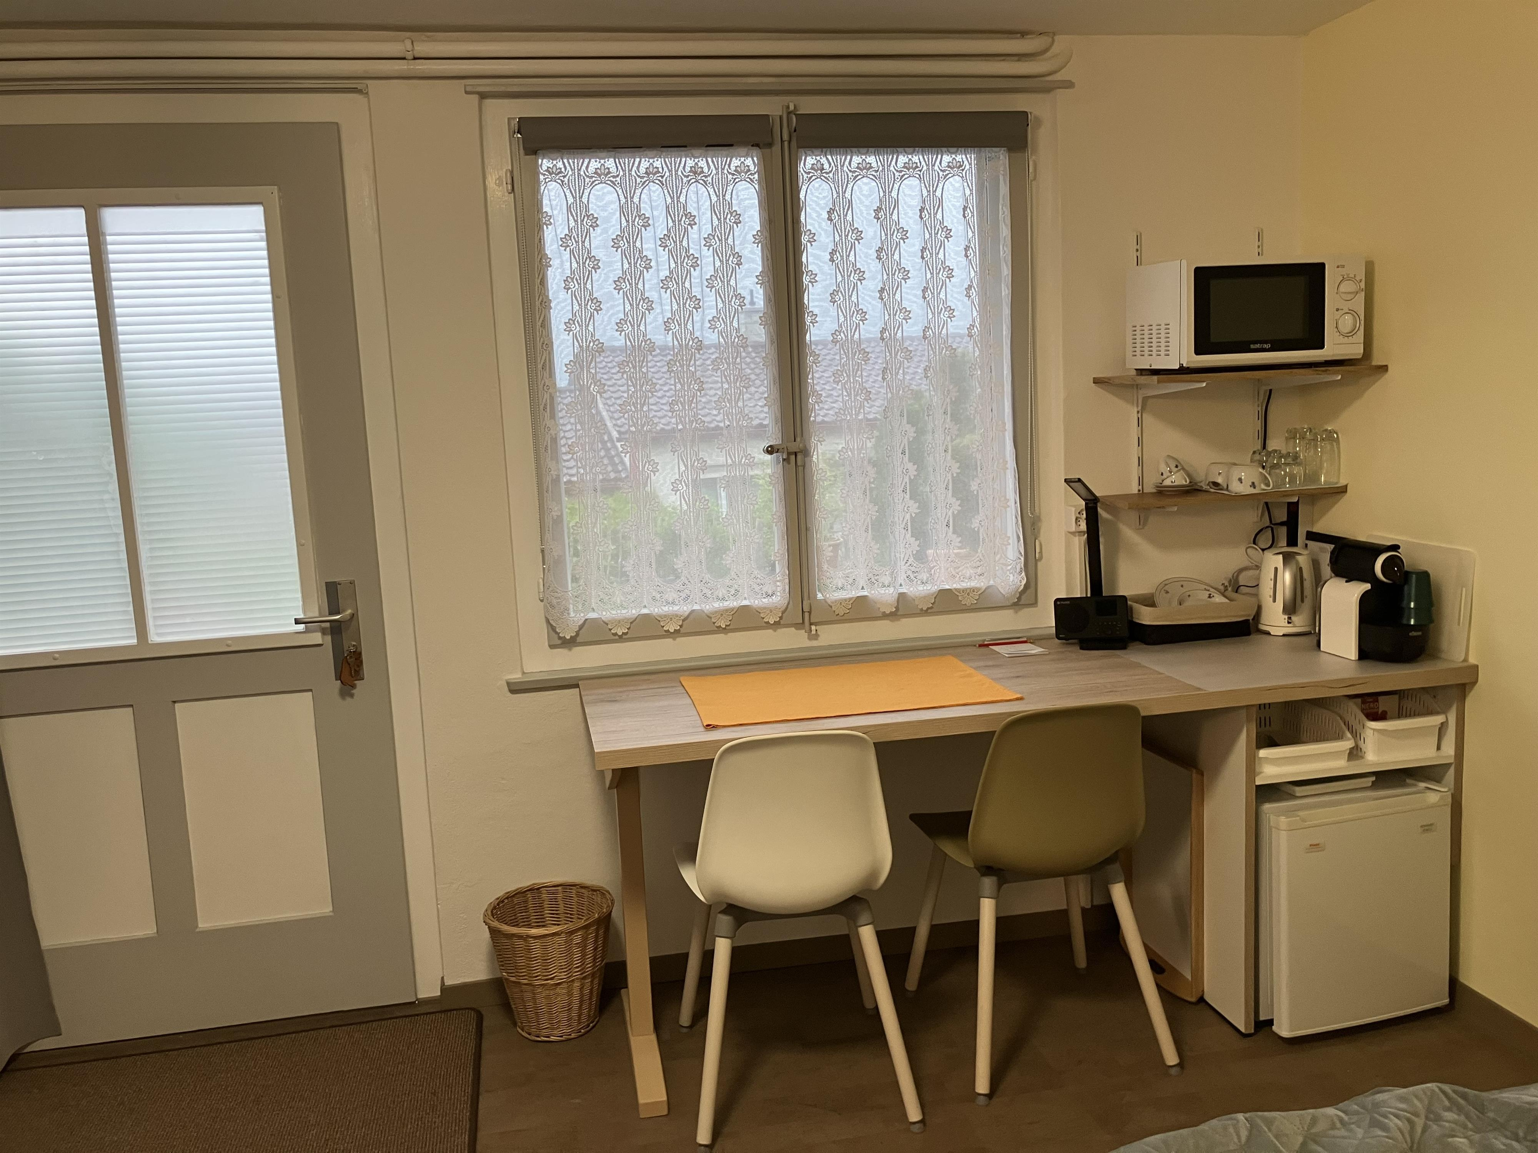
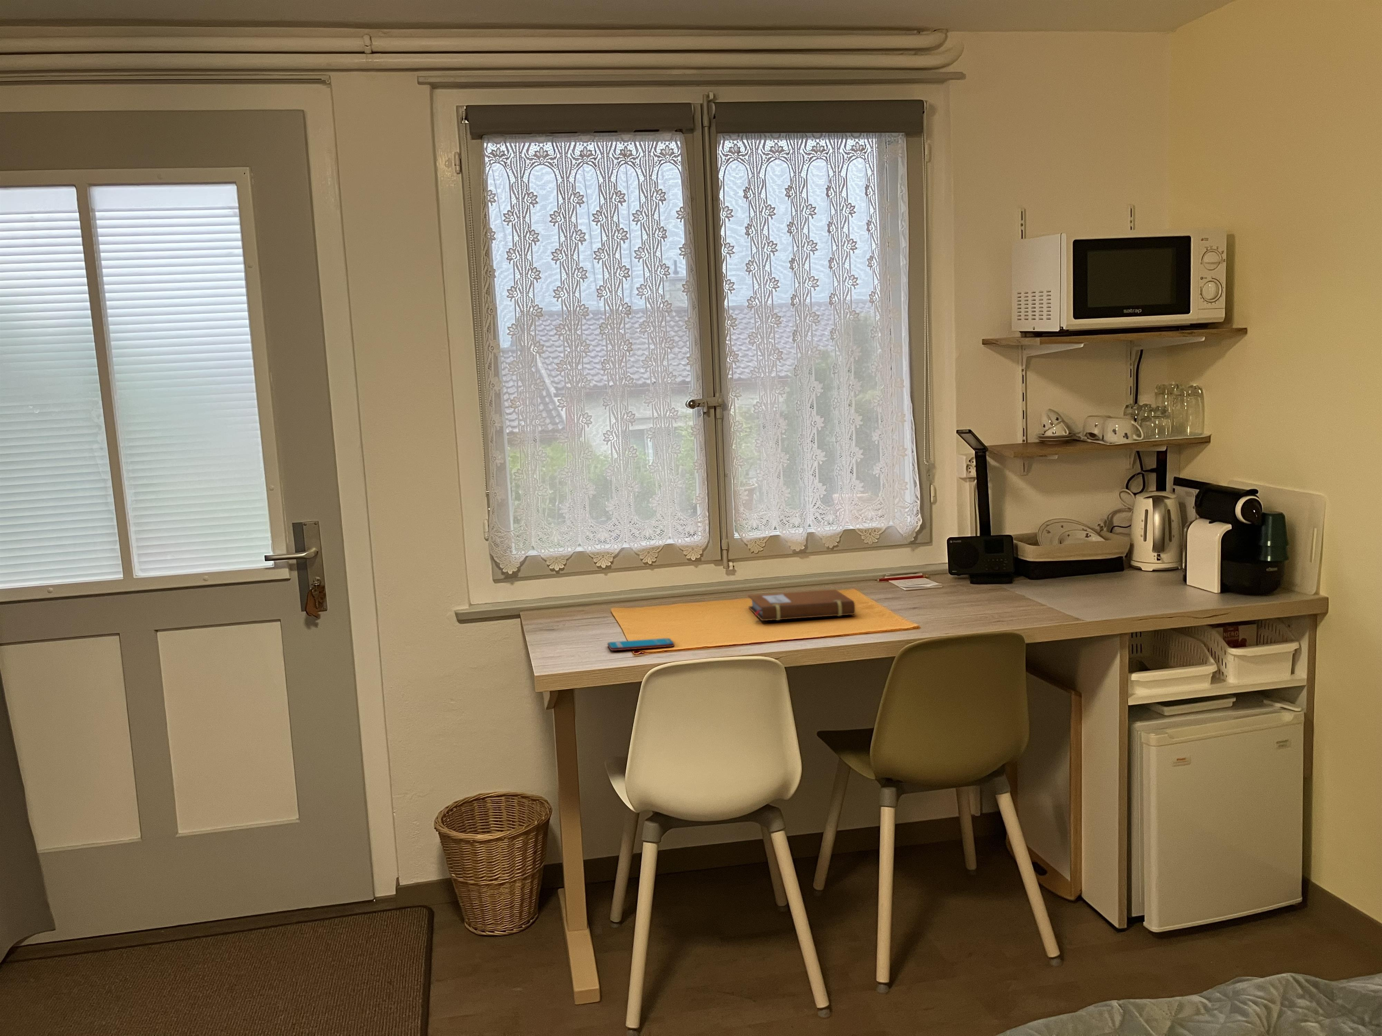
+ notebook (798, 605)
+ smartphone (641, 644)
